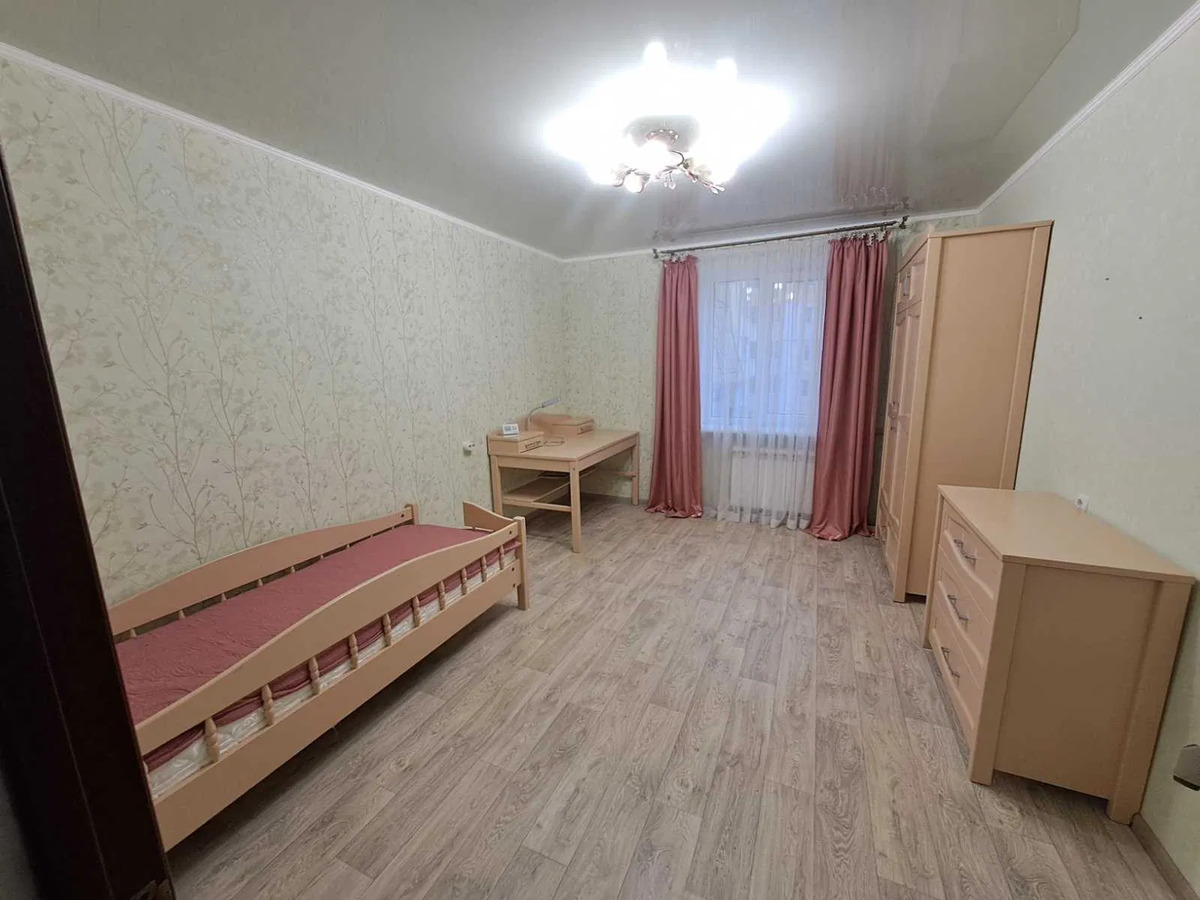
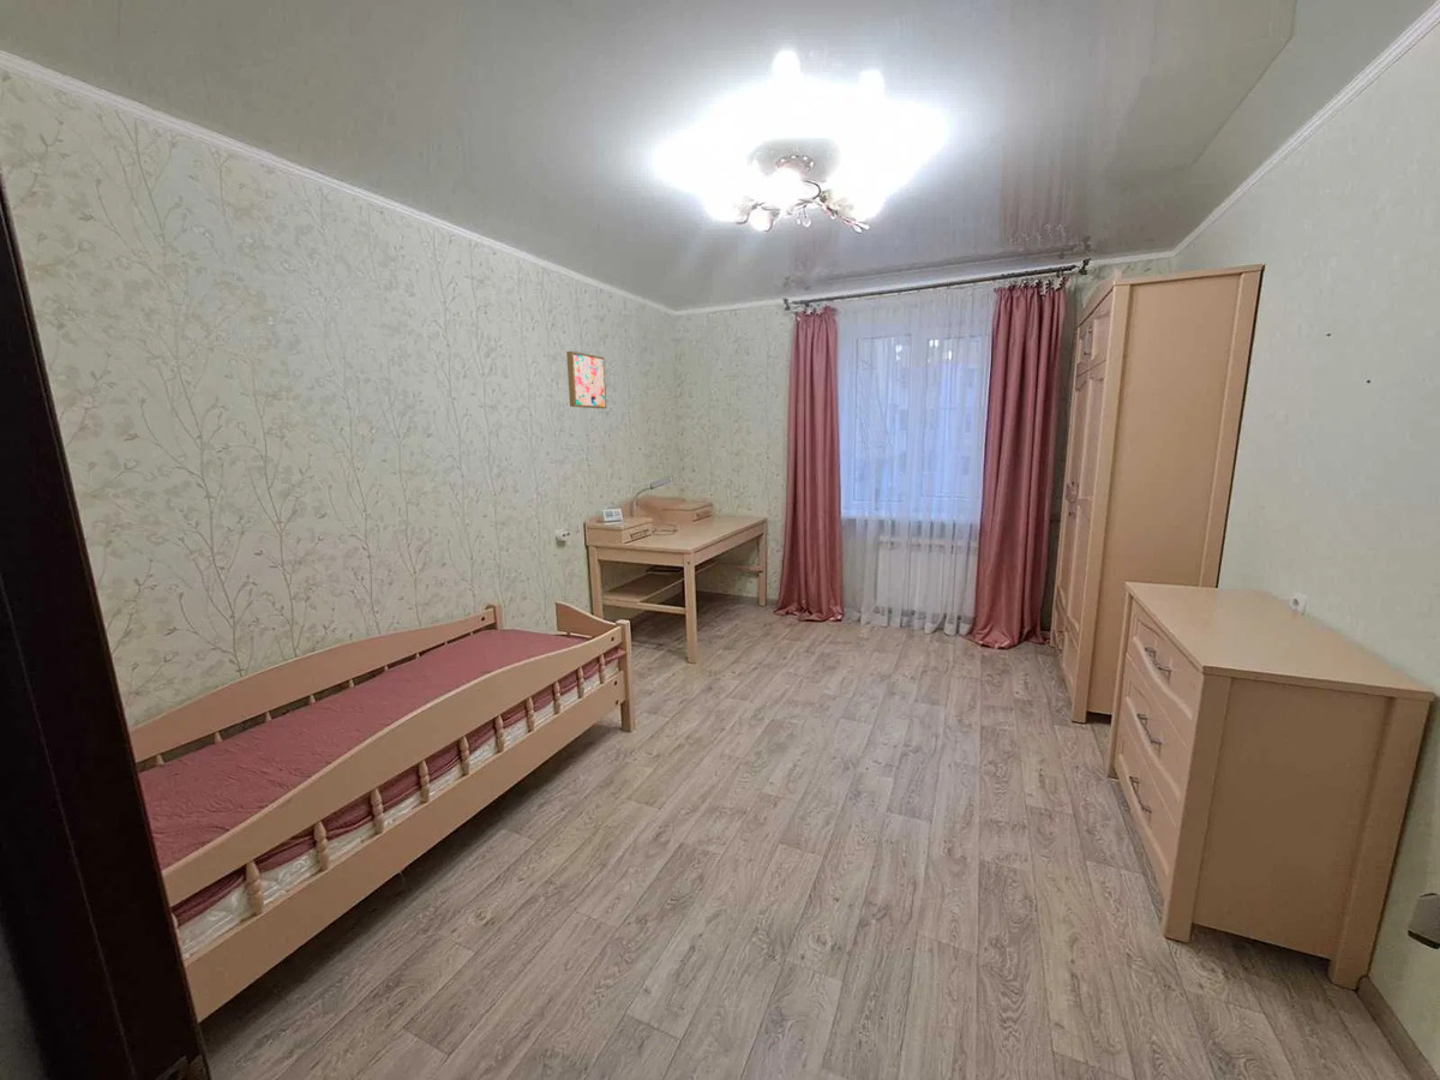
+ wall art (587, 380)
